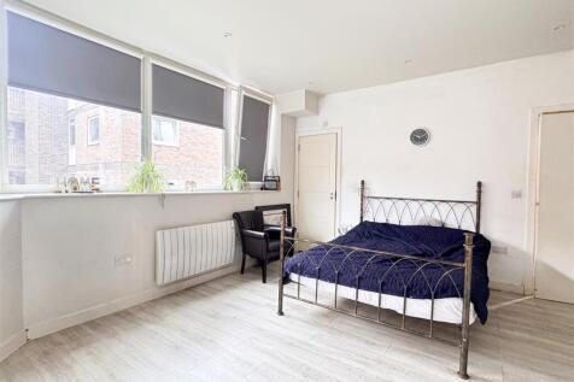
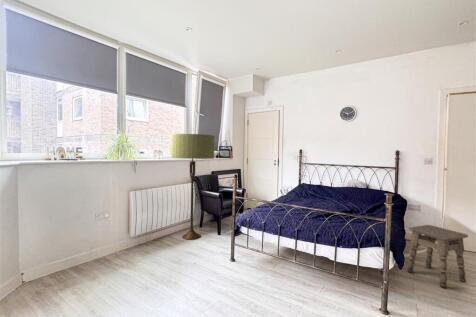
+ floor lamp (192, 185)
+ side table (438, 253)
